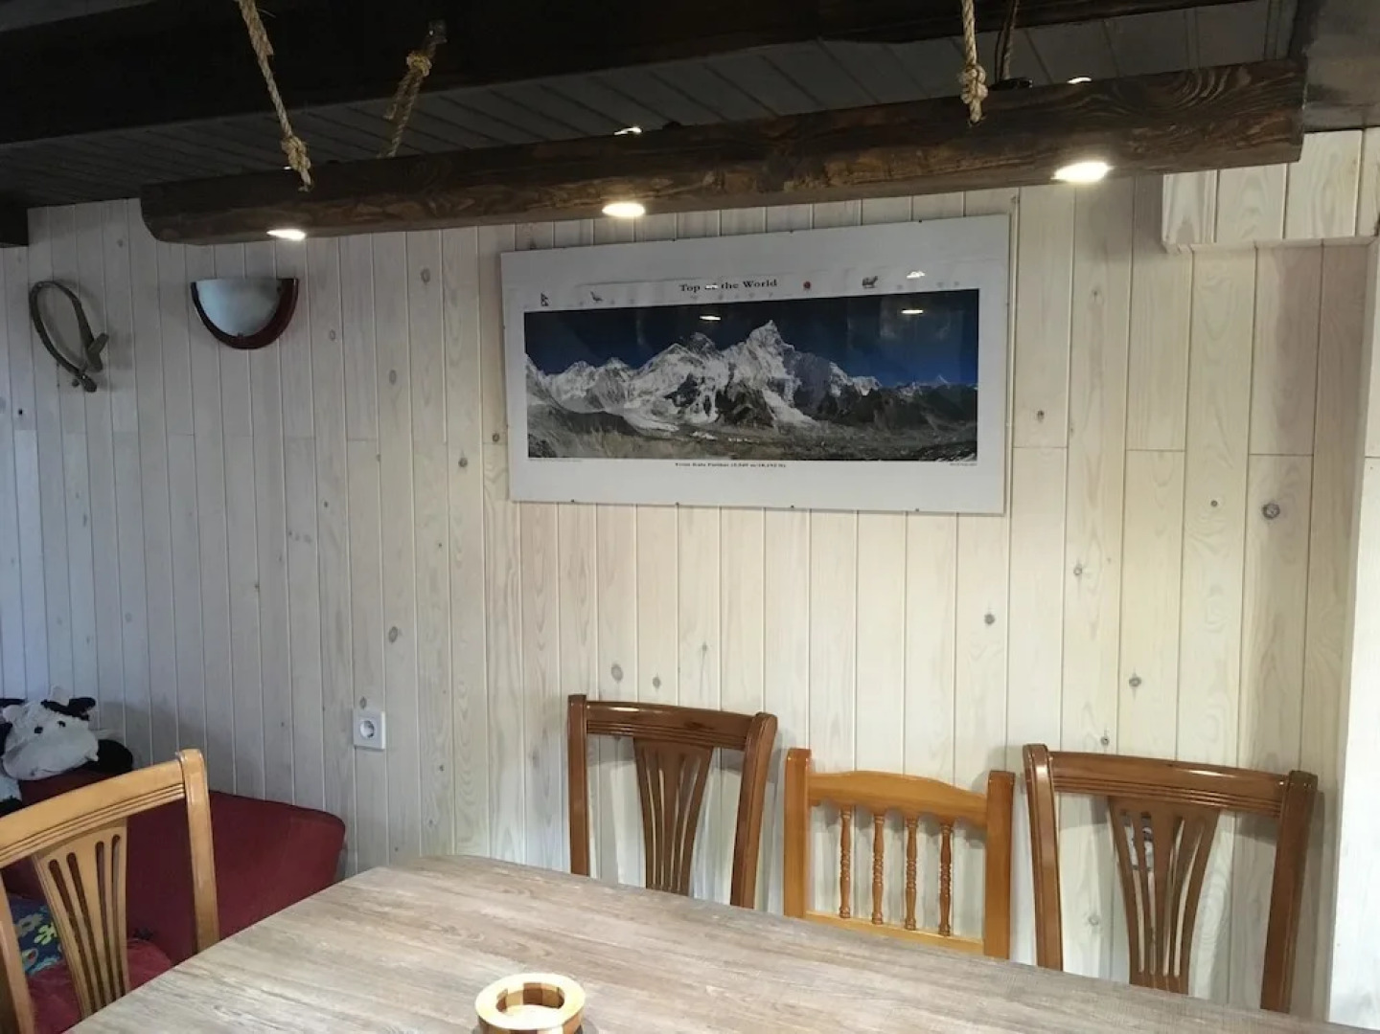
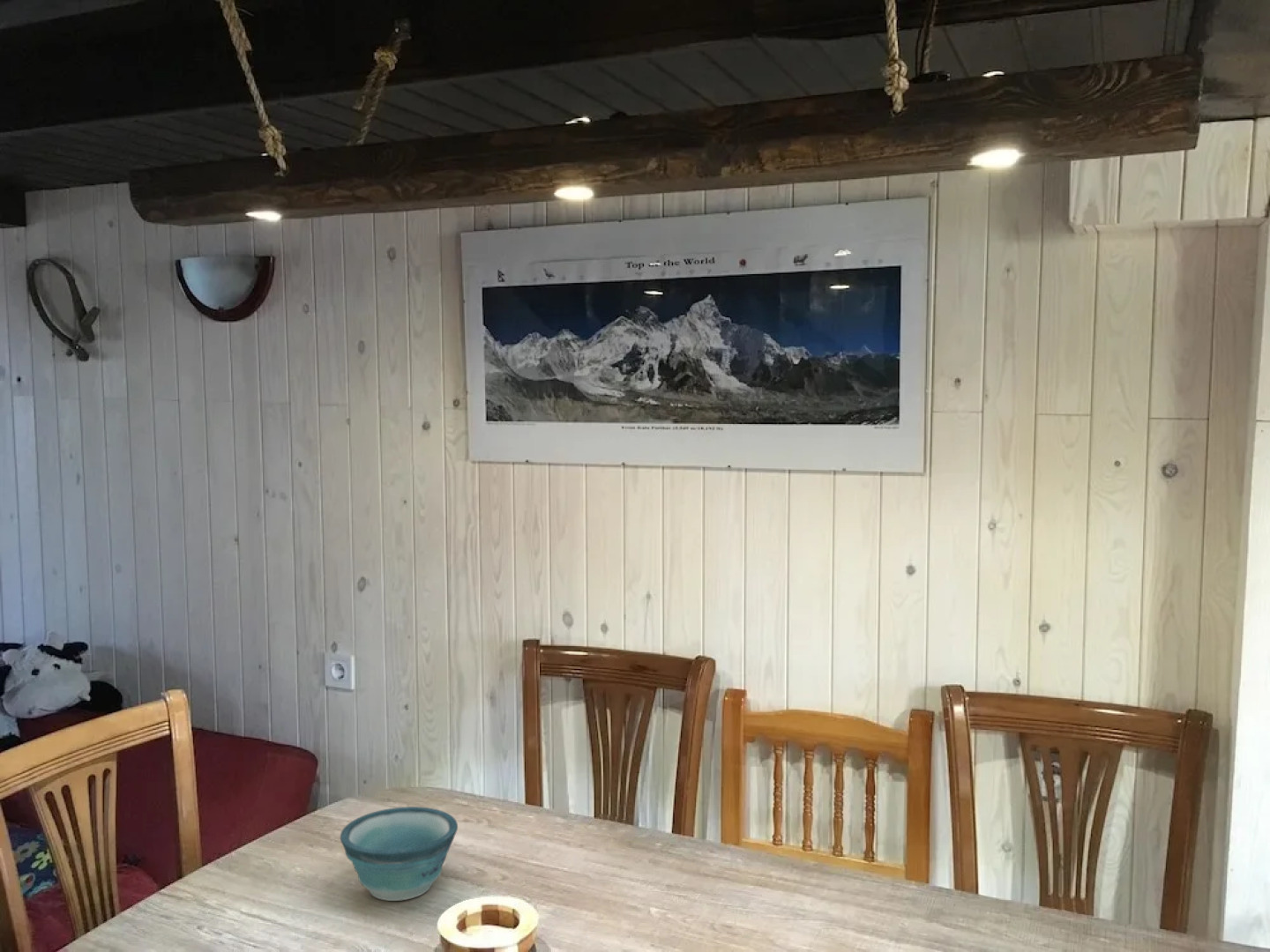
+ bowl (400, 857)
